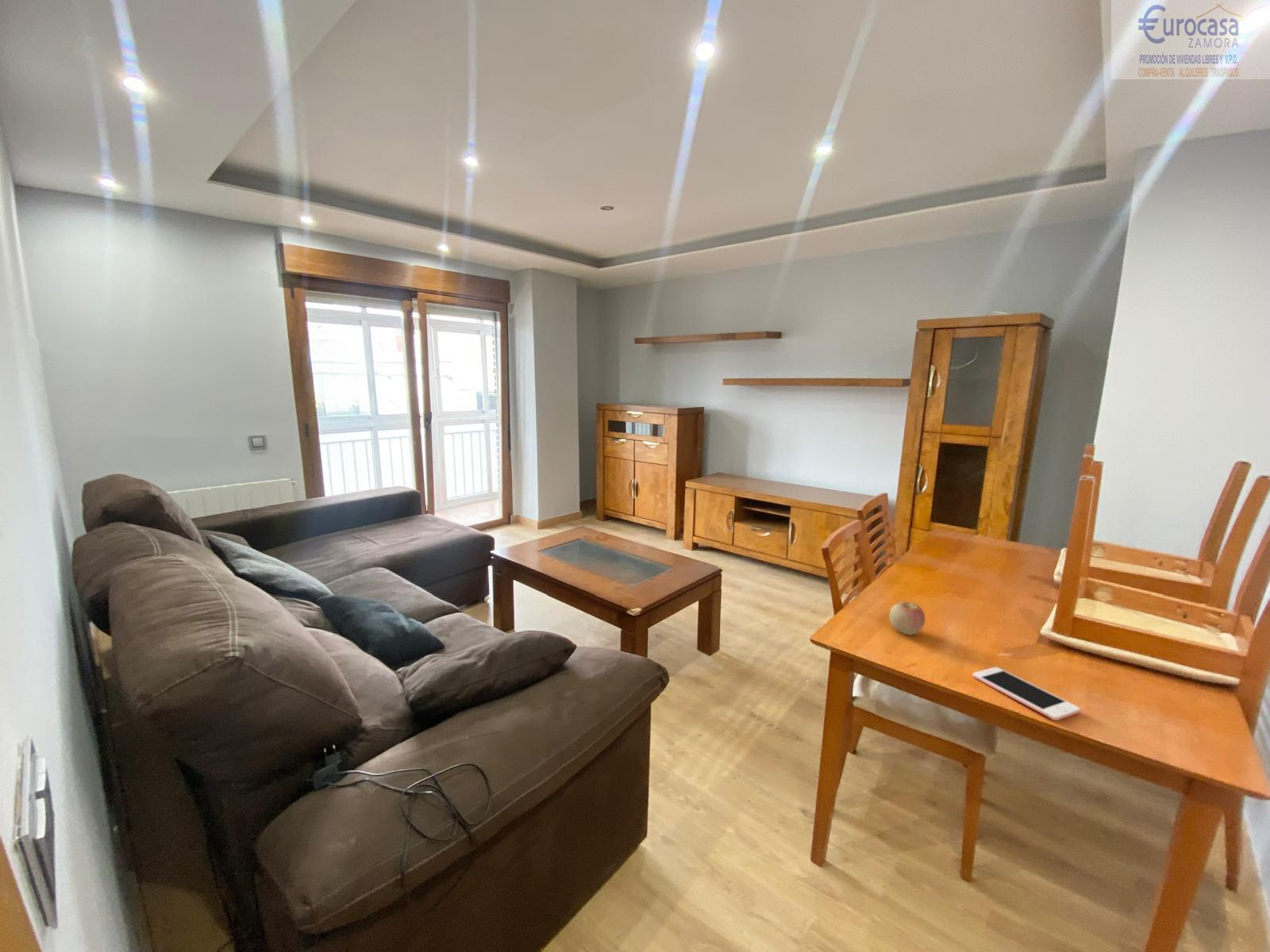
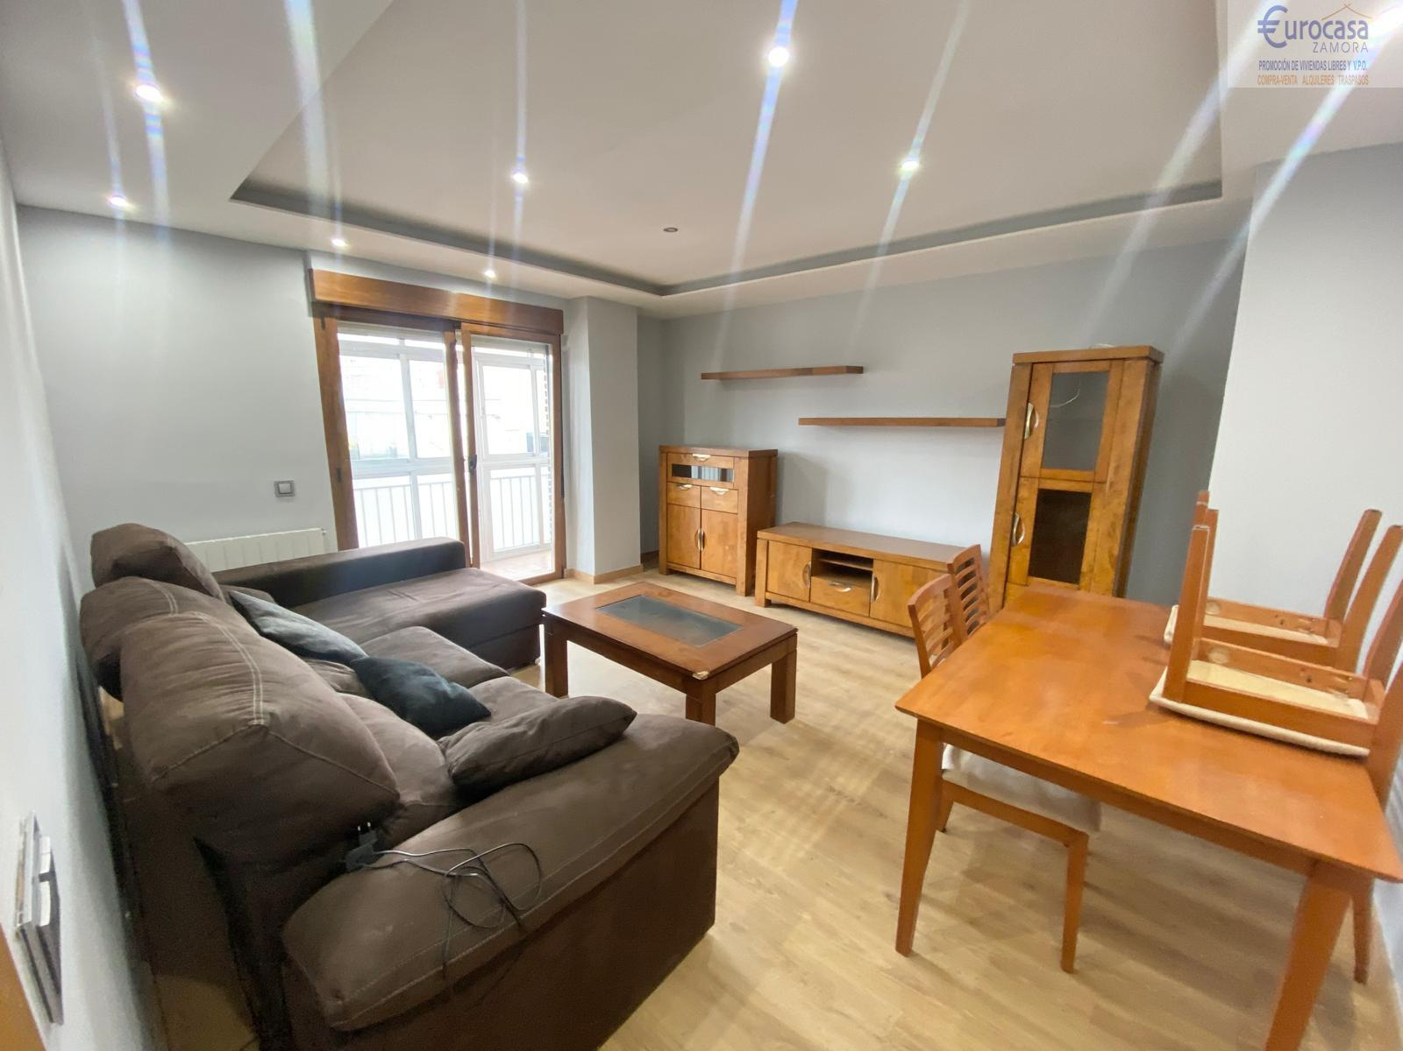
- cell phone (1023, 691)
- apple (906, 618)
